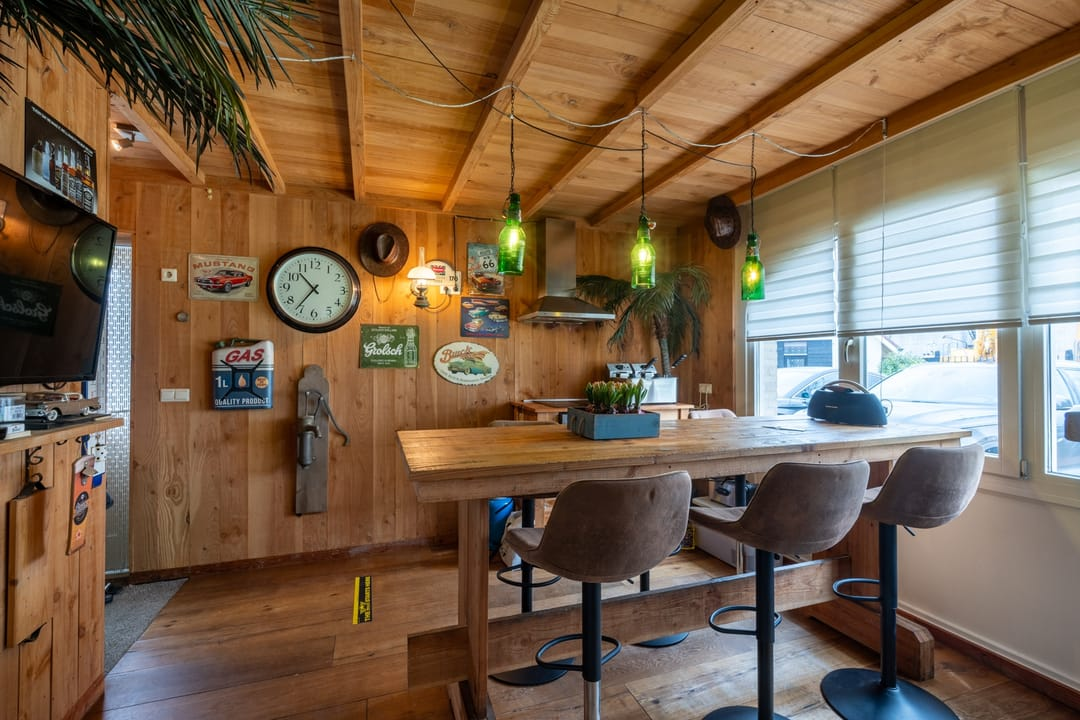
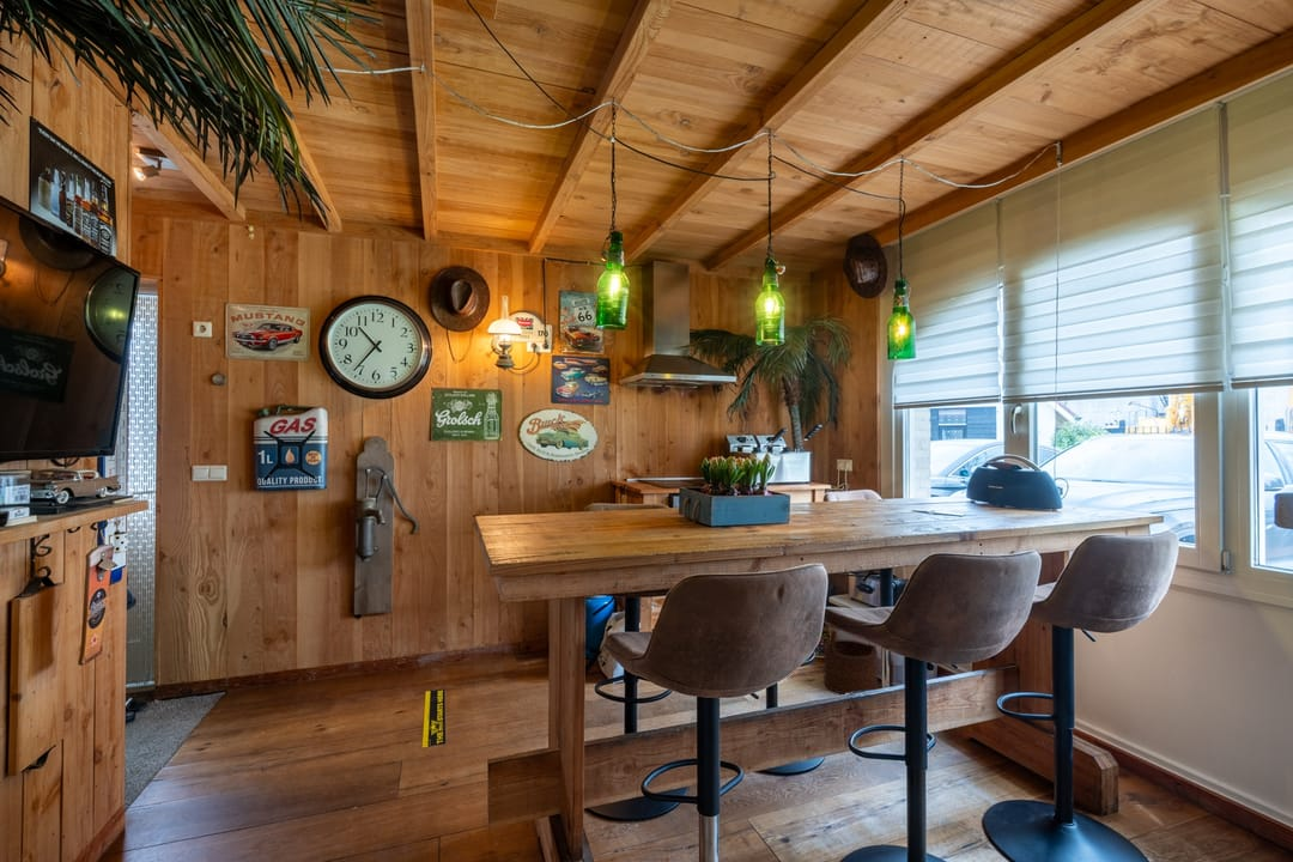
+ wooden bucket (850, 651)
